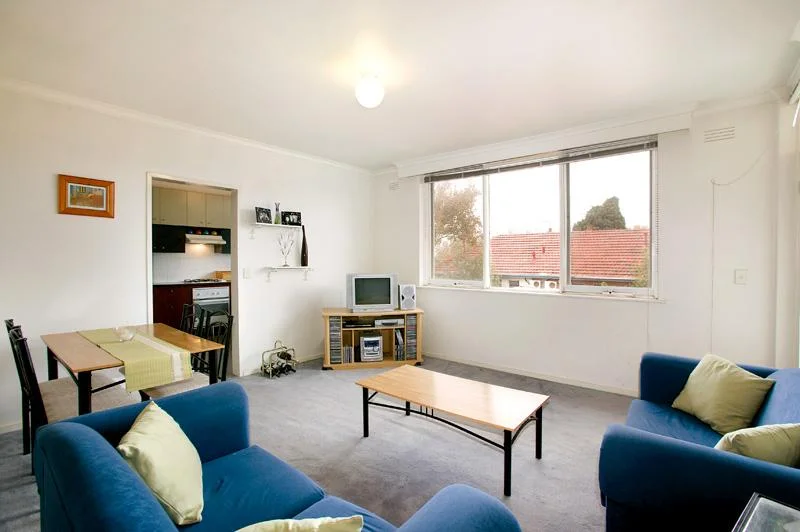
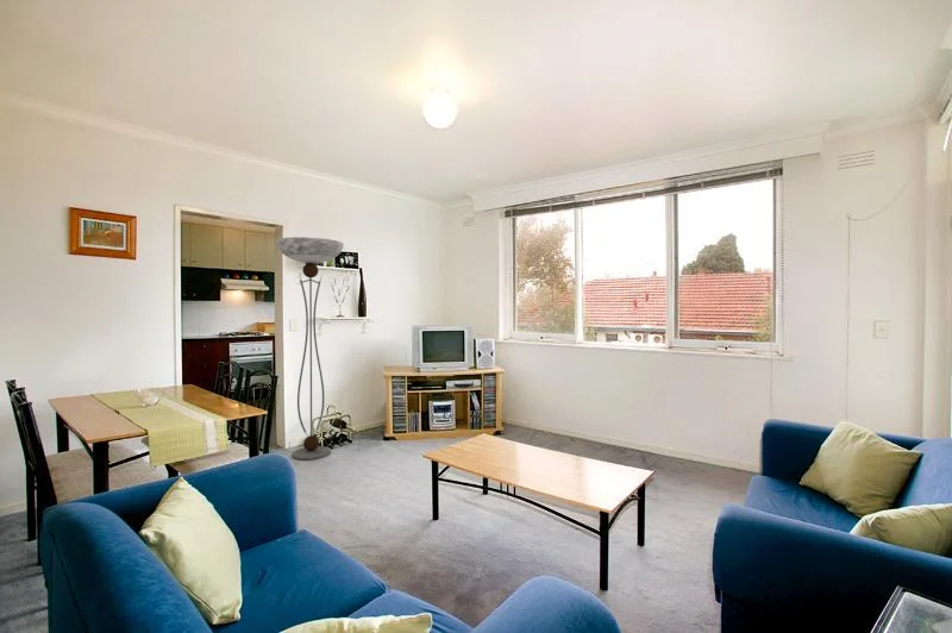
+ floor lamp (311, 347)
